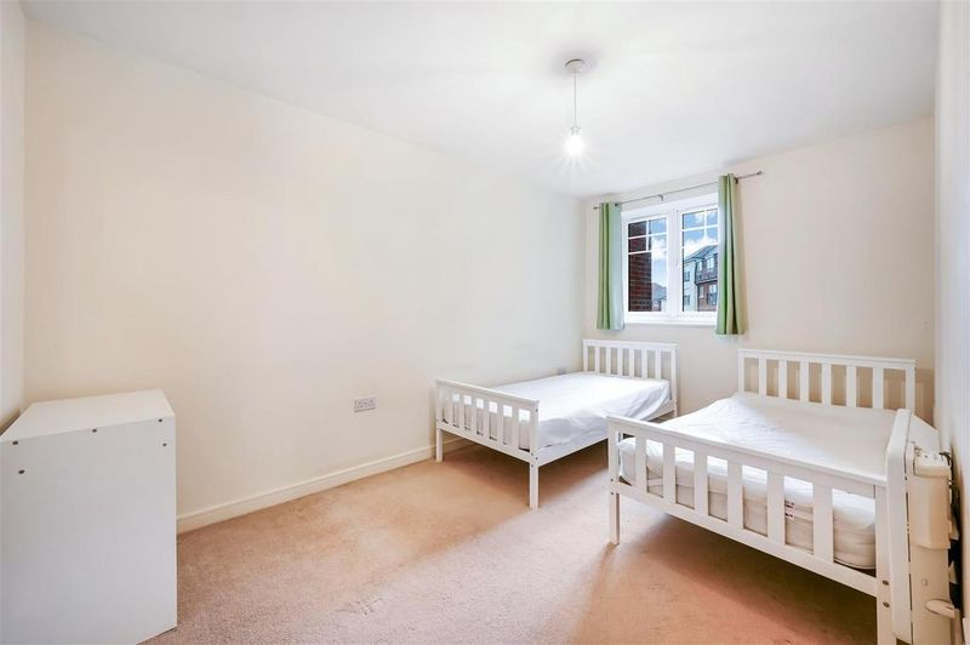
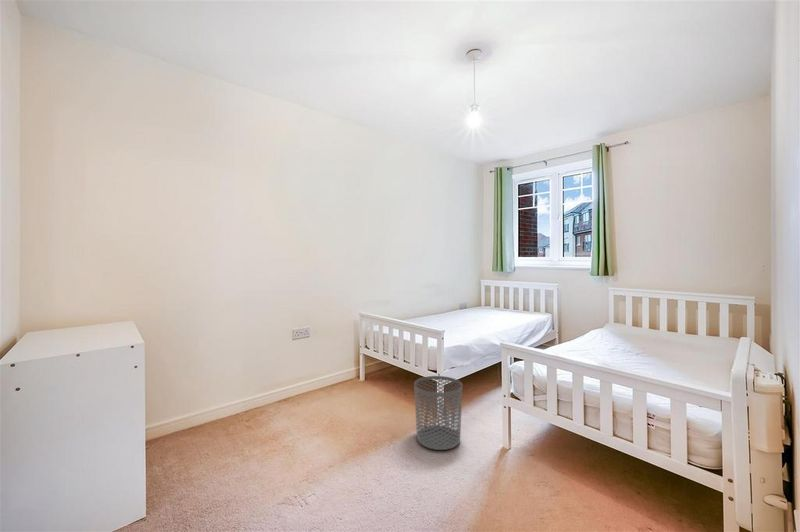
+ waste bin (438, 411)
